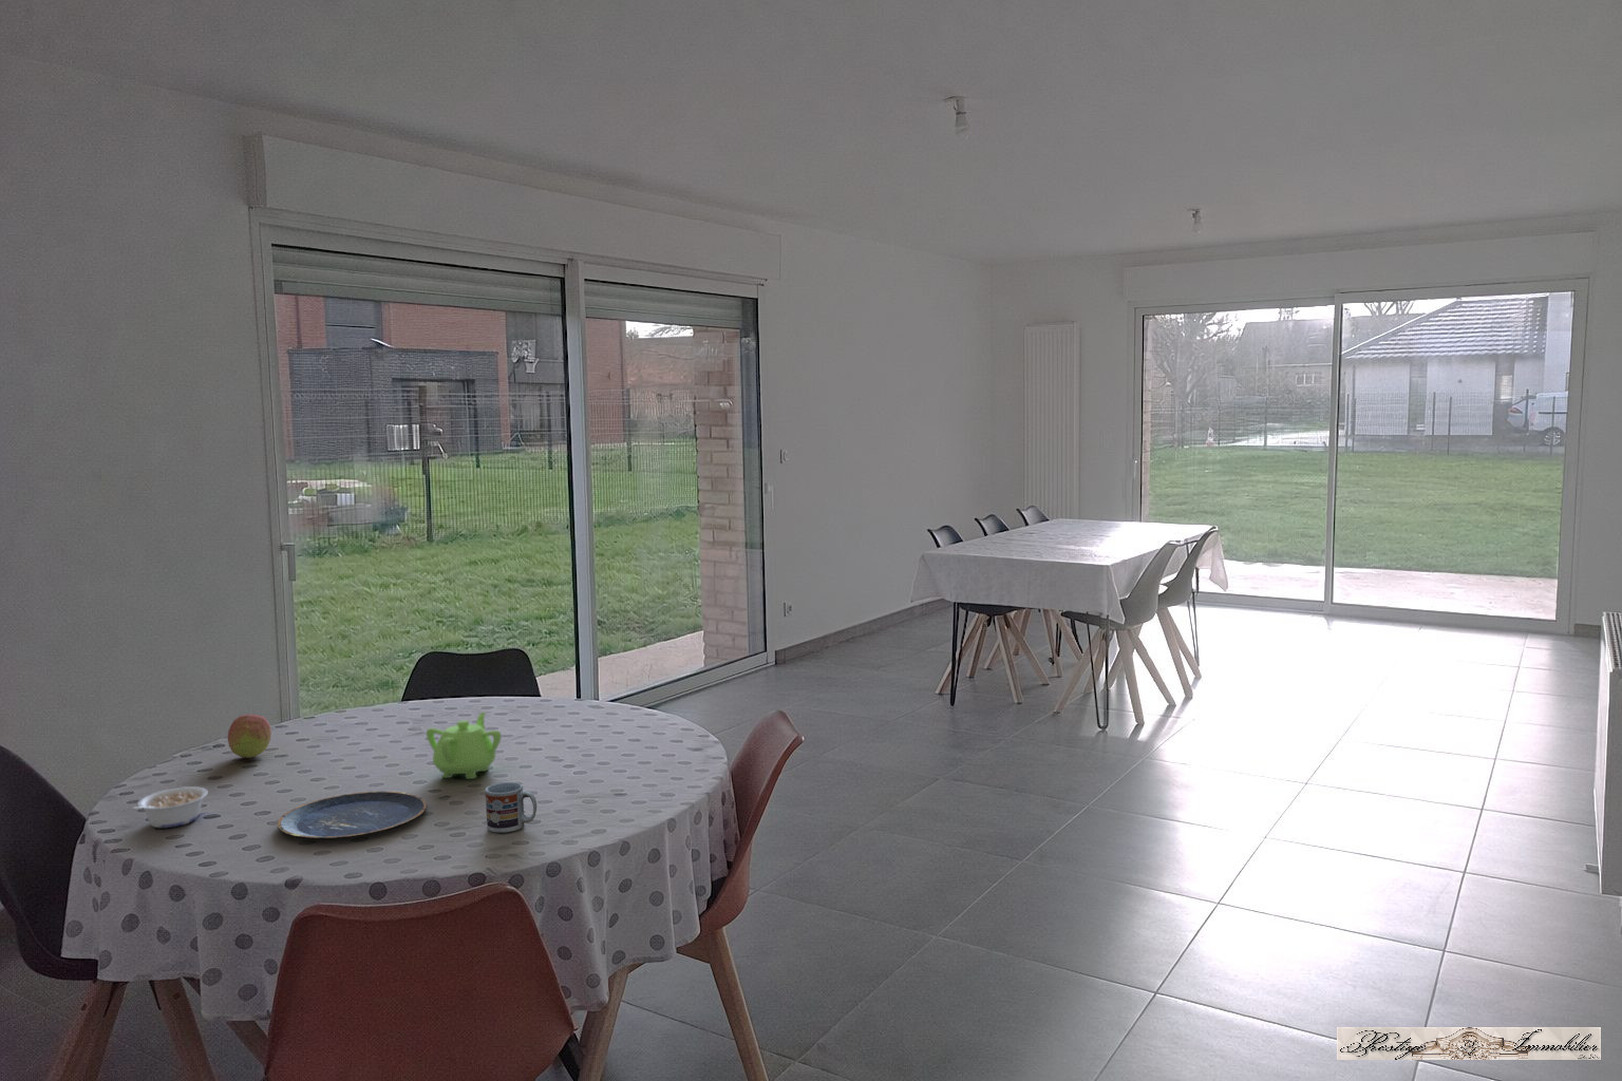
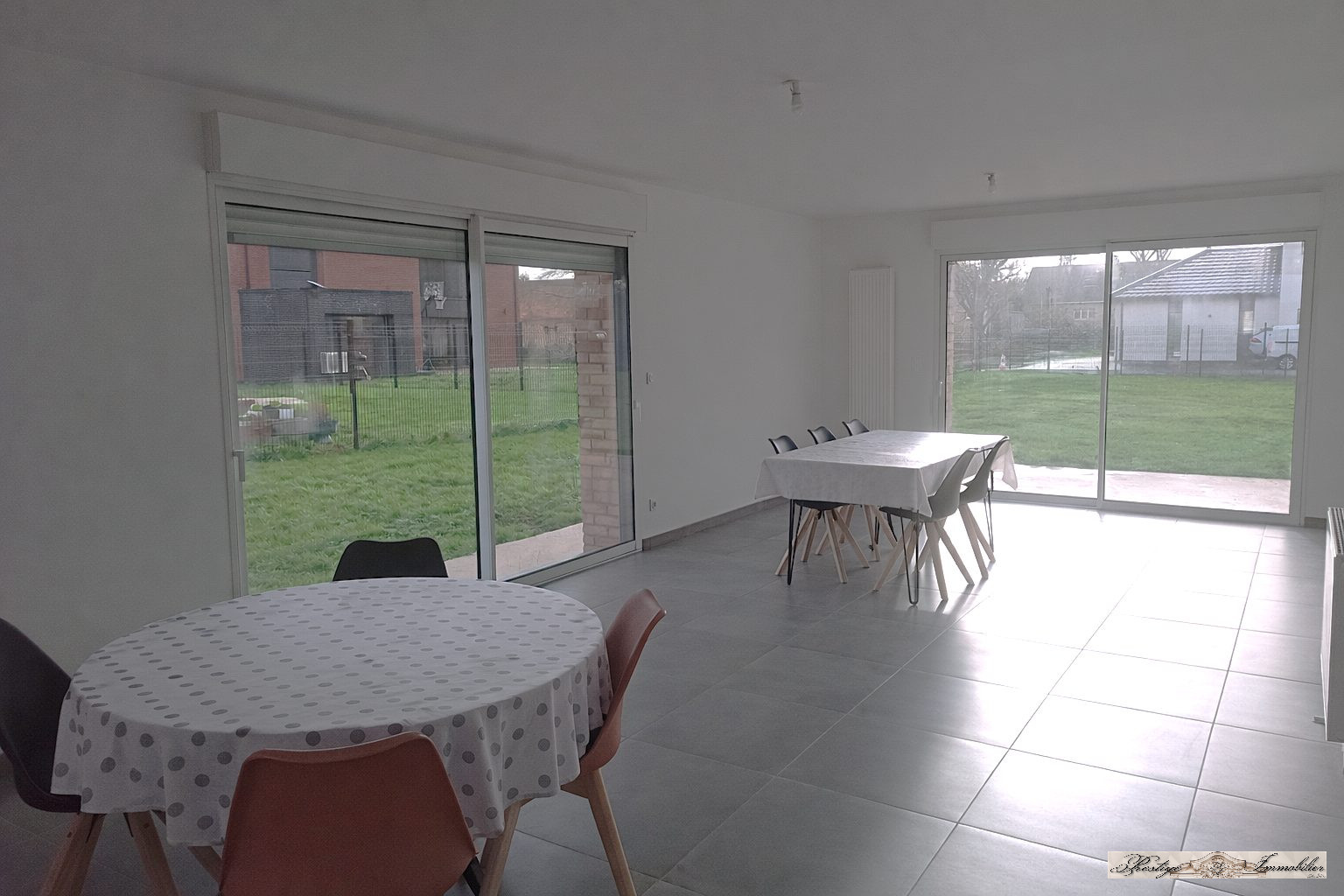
- plate (354, 816)
- cup (512, 806)
- teapot (466, 746)
- legume (173, 806)
- fruit (249, 736)
